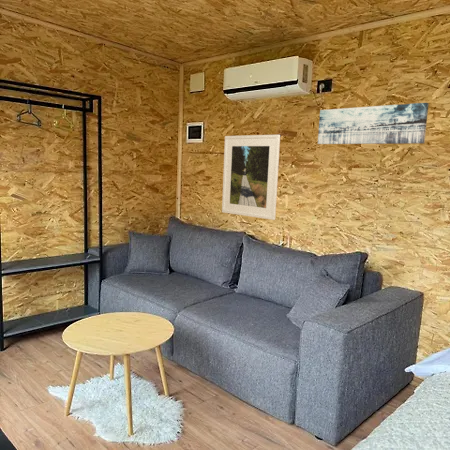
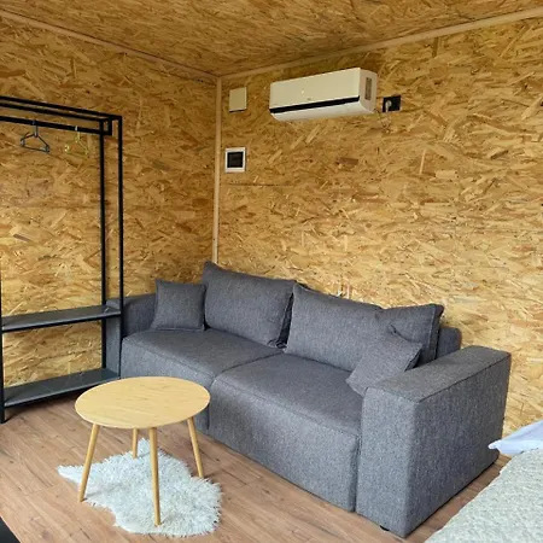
- wall art (368, 125)
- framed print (249, 176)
